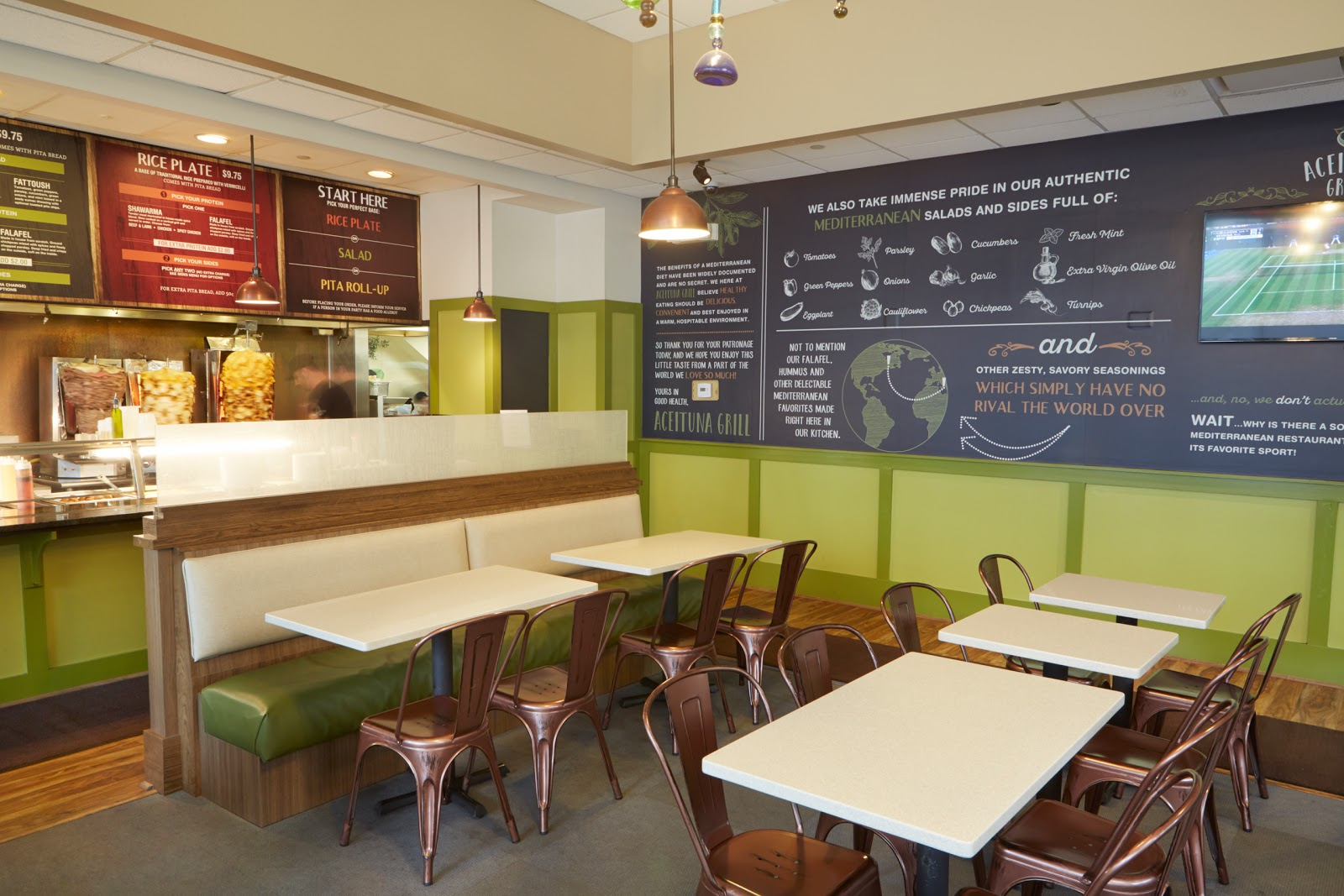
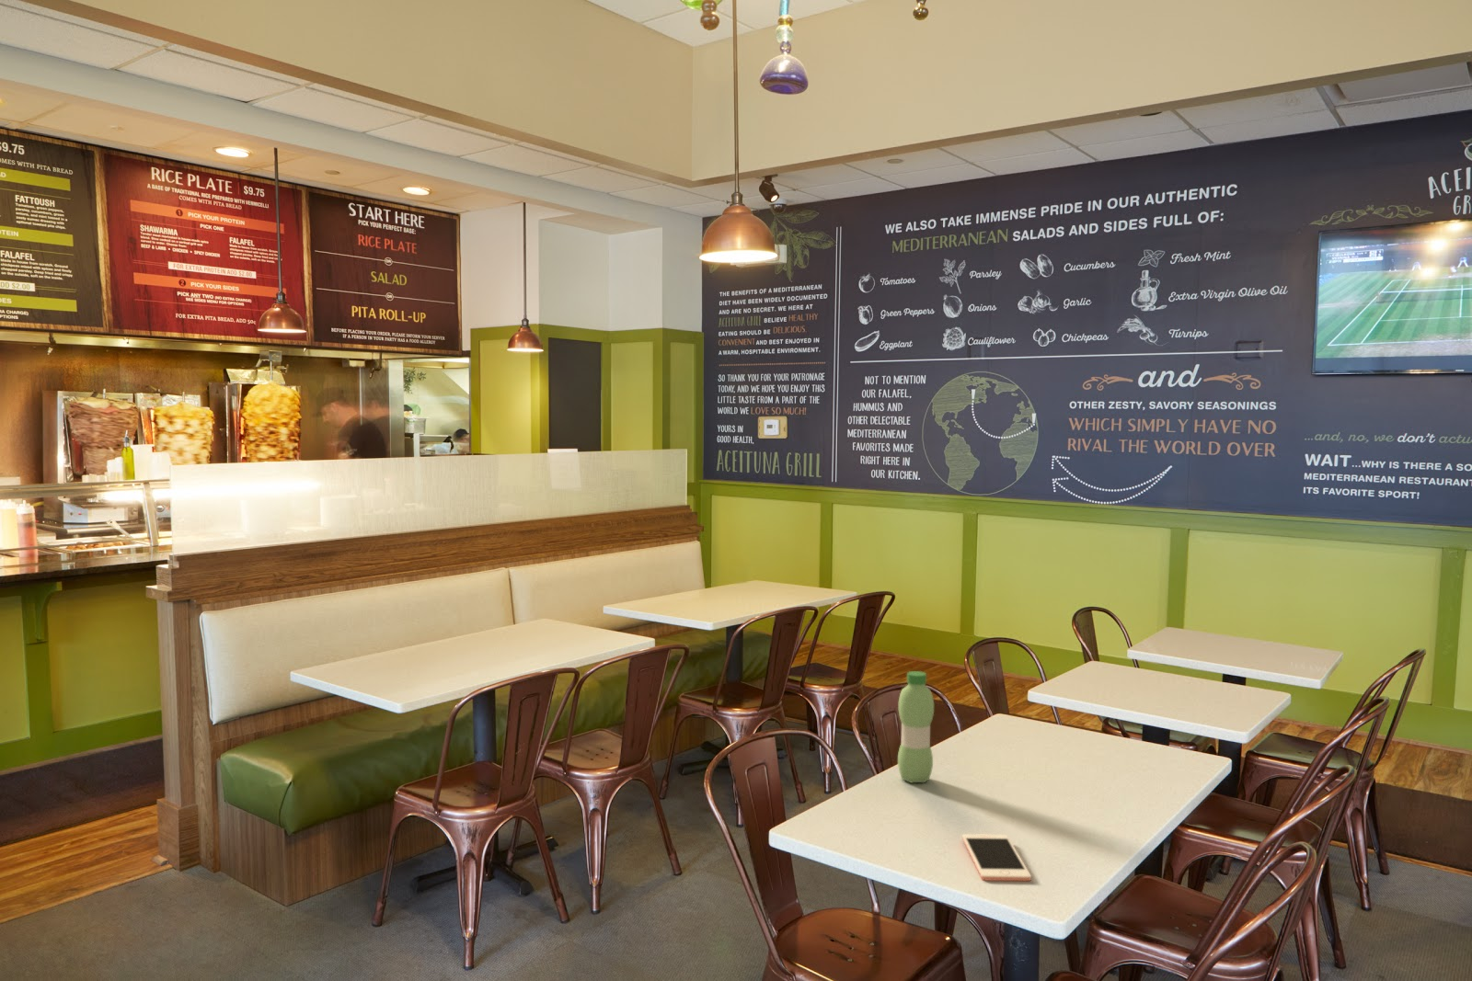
+ cell phone (994, 856)
+ water bottle (916, 726)
